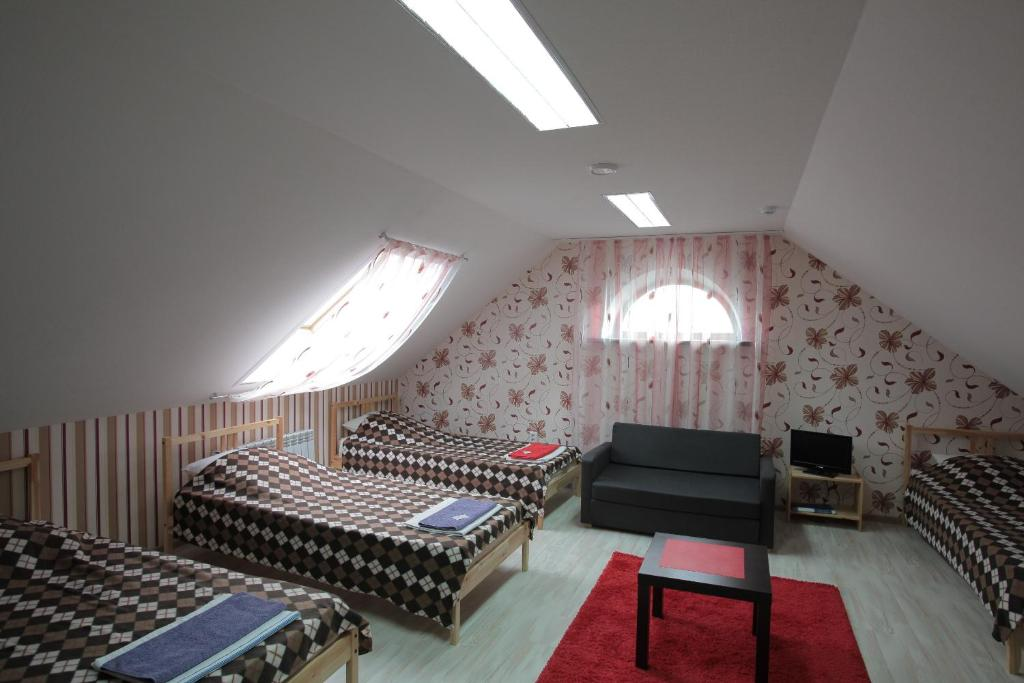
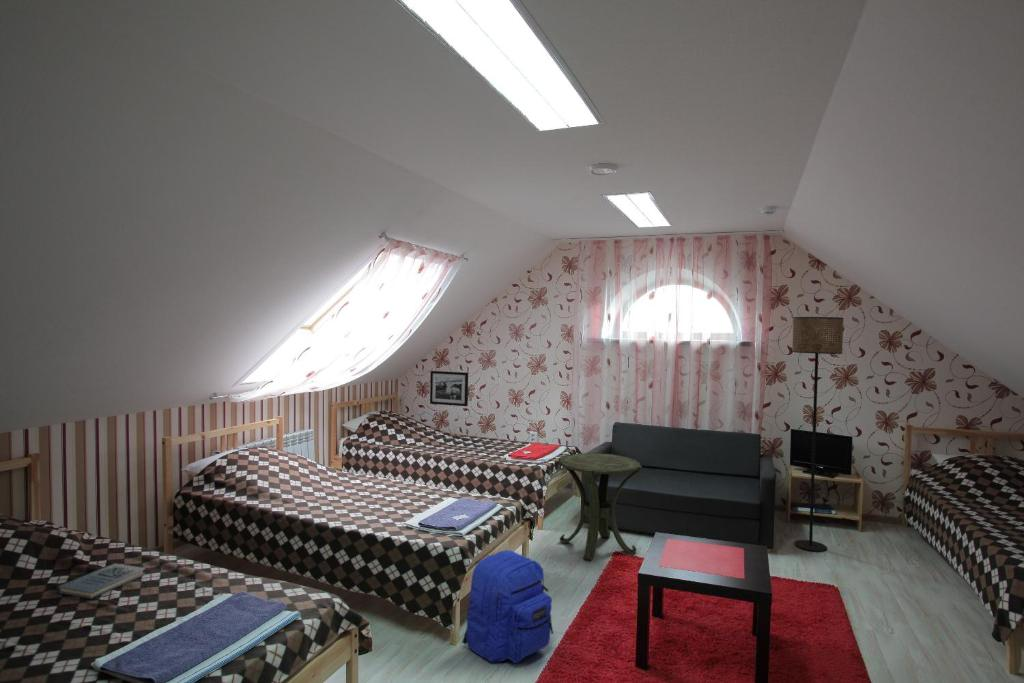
+ floor lamp (814, 432)
+ backpack (513, 602)
+ side table (598, 504)
+ picture frame (448, 388)
+ book (102, 579)
